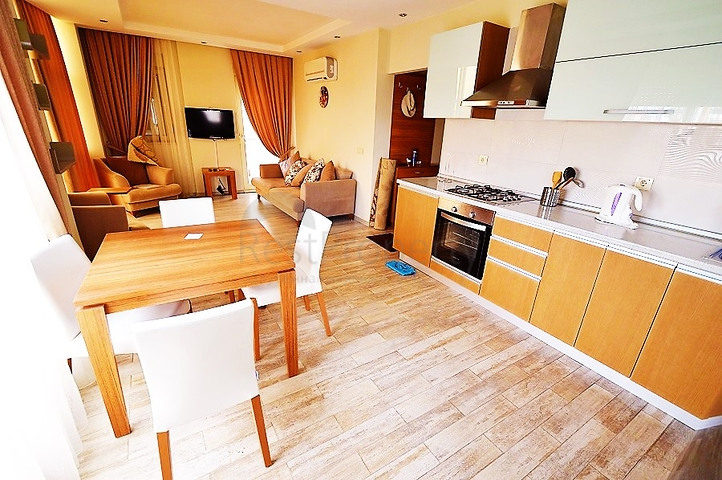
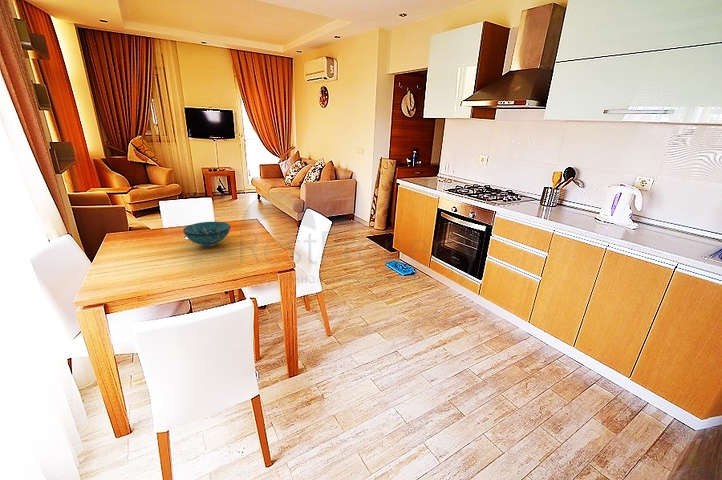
+ decorative bowl (208, 235)
